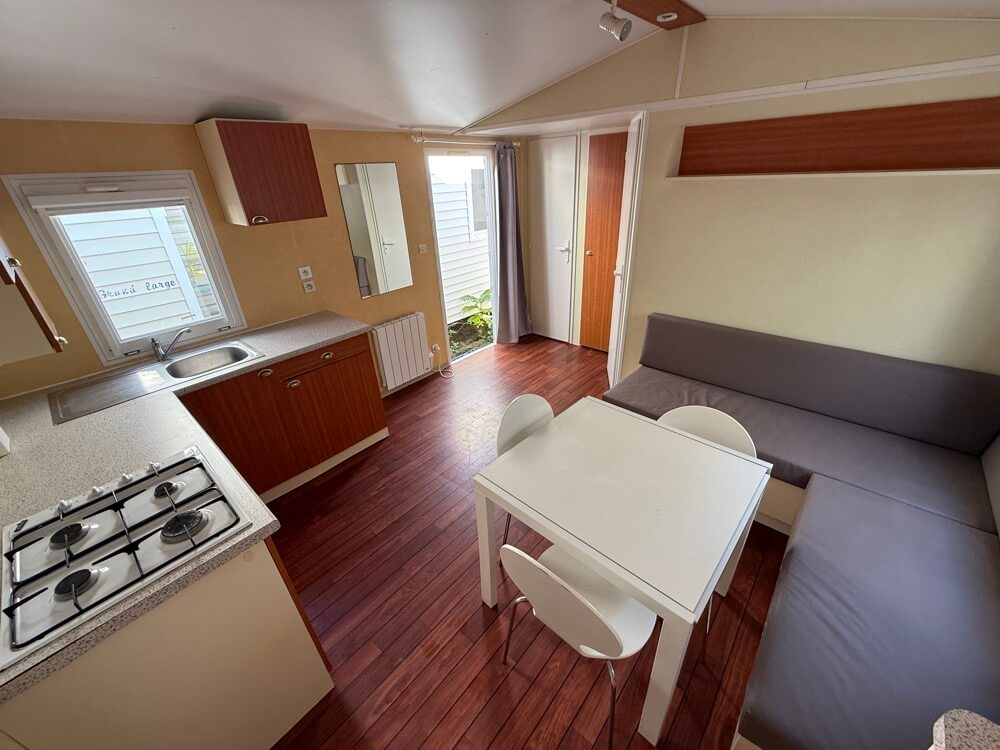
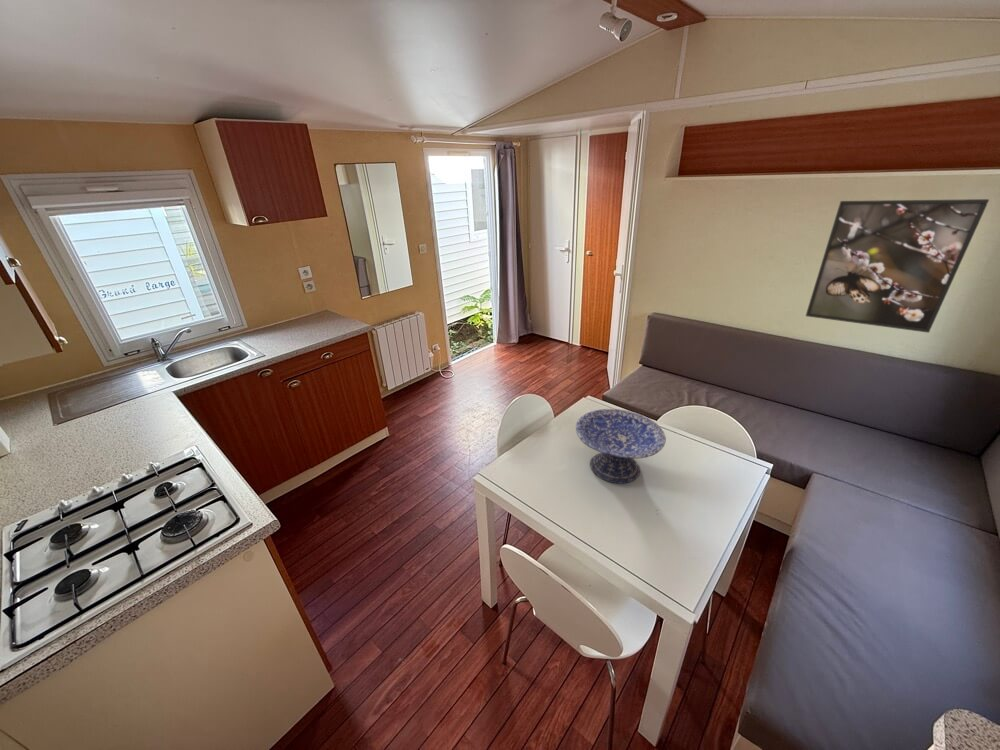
+ decorative bowl (617, 449)
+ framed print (884, 265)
